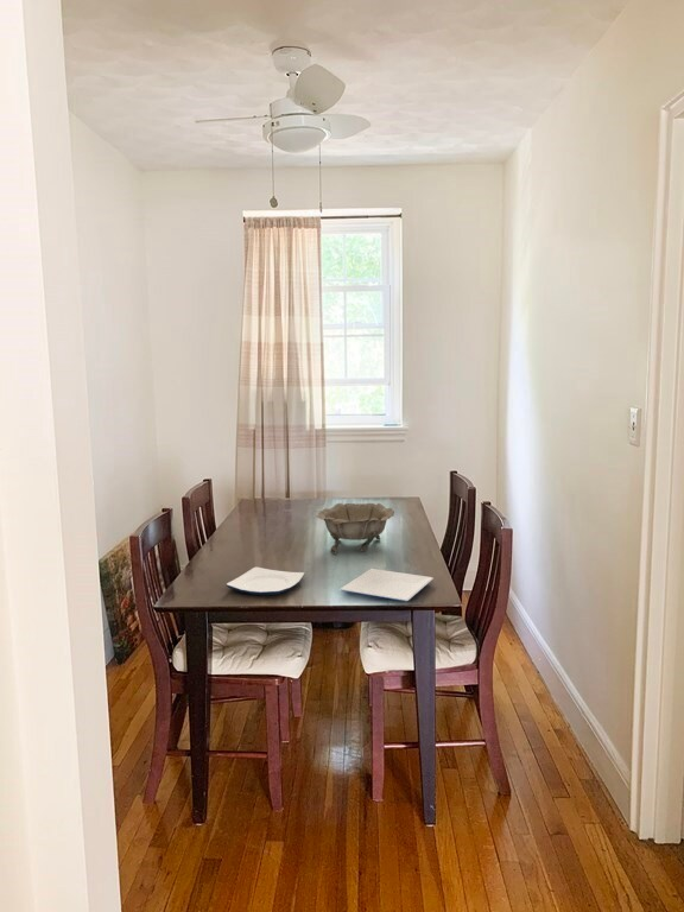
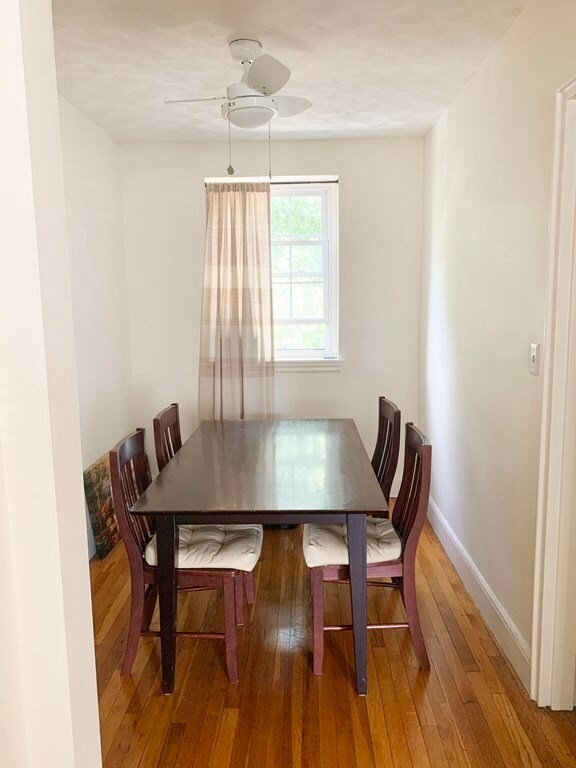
- plate (387, 585)
- plate (266, 582)
- decorative bowl (355, 527)
